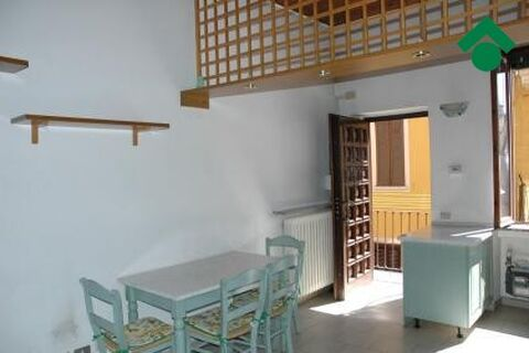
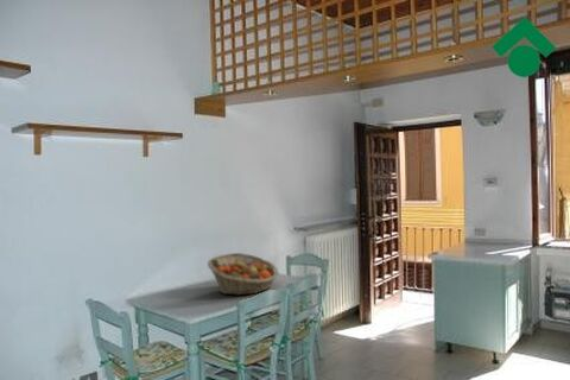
+ fruit basket (243, 272)
